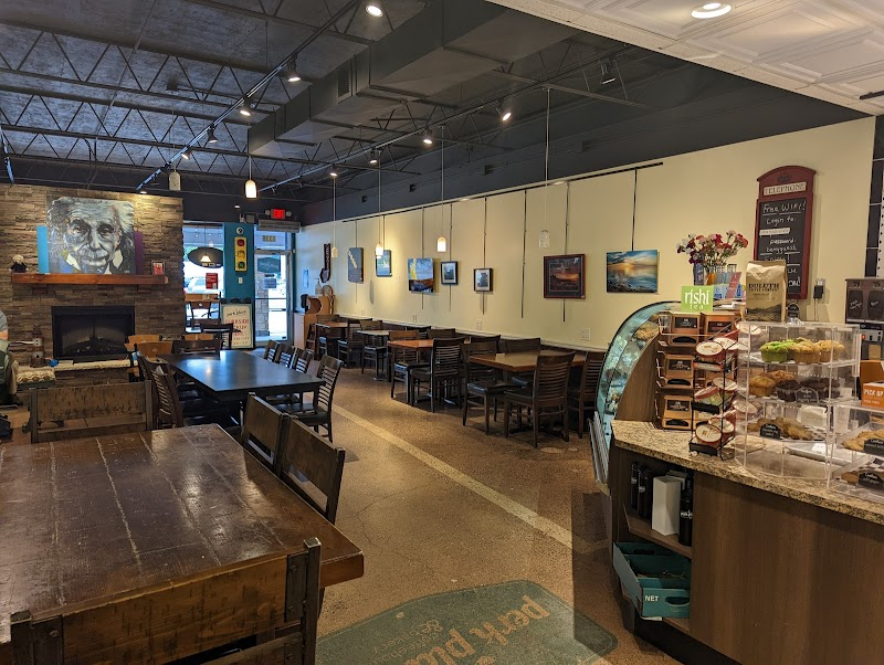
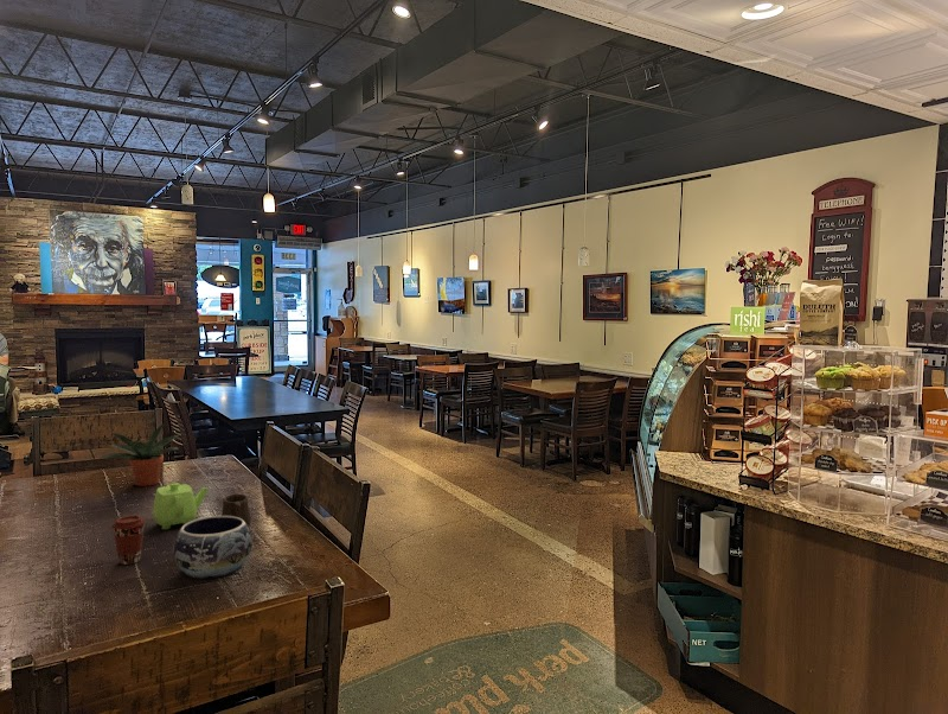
+ potted plant (145, 453)
+ teapot (181, 502)
+ decorative bowl (213, 546)
+ mug (236, 516)
+ coffee cup (129, 540)
